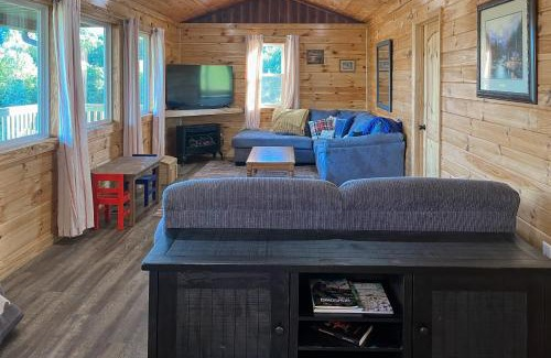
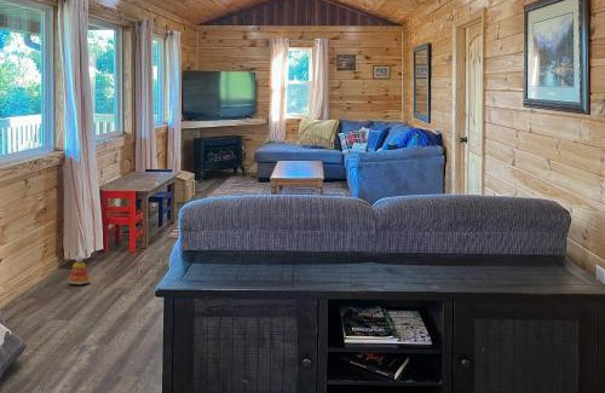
+ stacking toy (79, 268)
